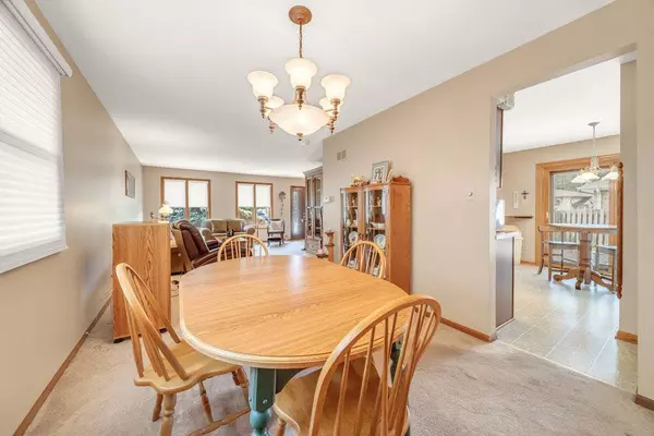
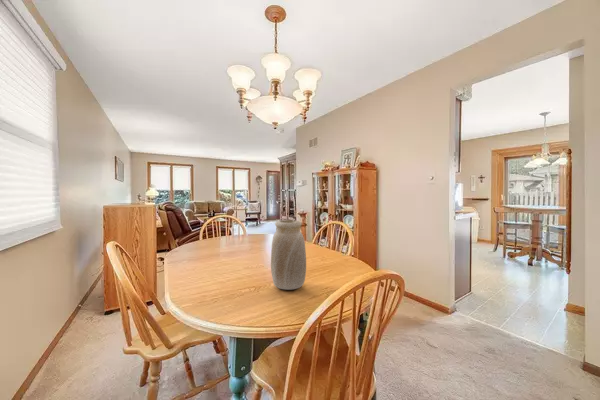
+ vase (288, 253)
